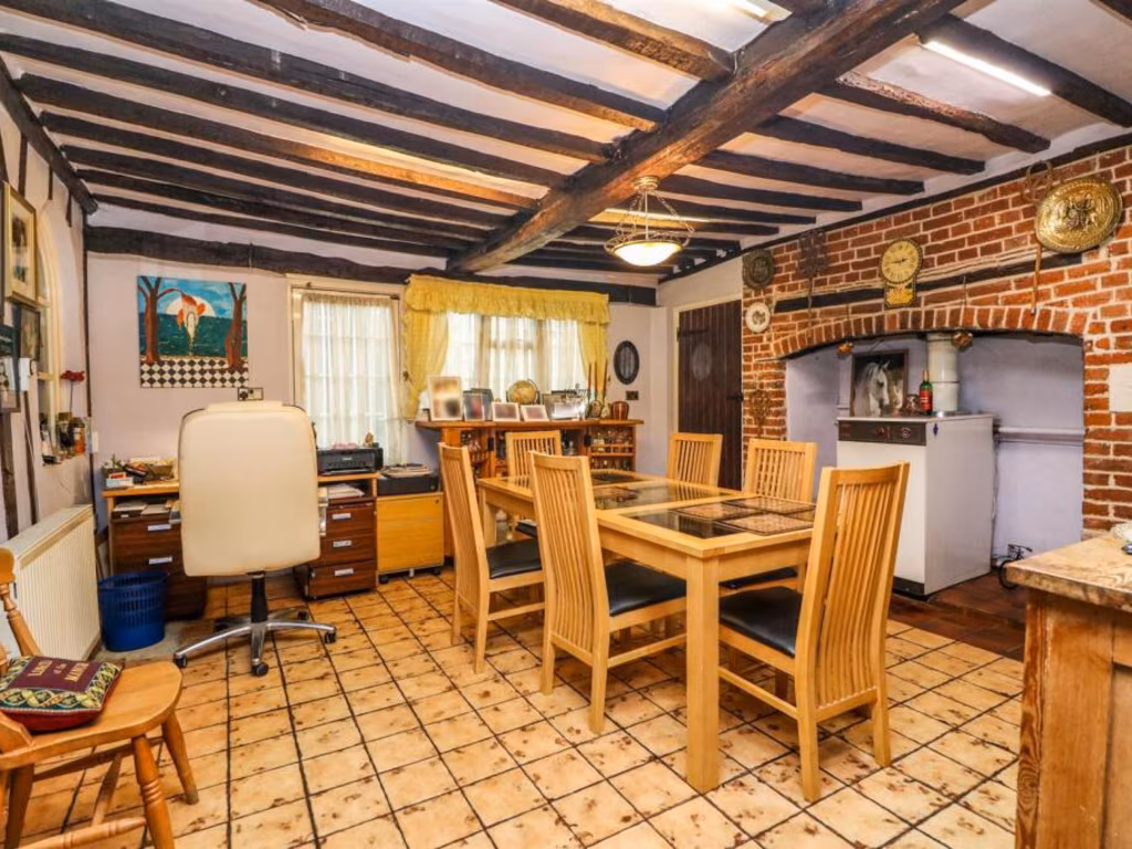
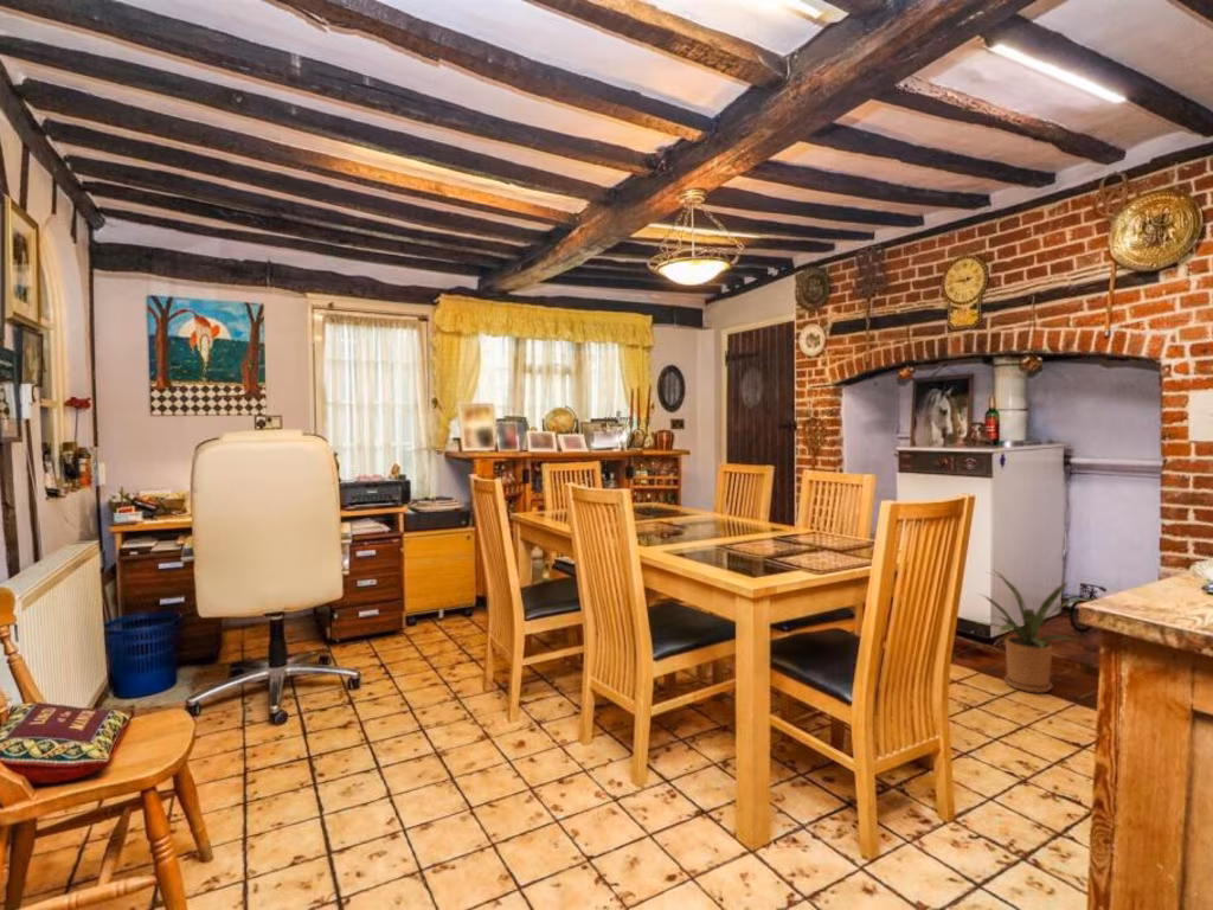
+ house plant (1027, 632)
